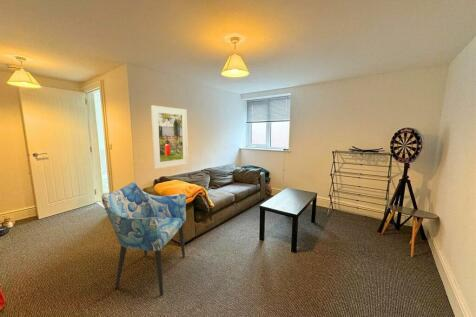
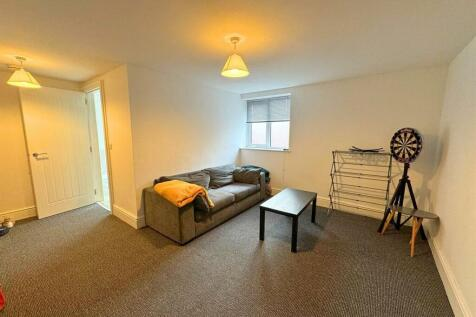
- armchair (146, 230)
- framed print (171, 137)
